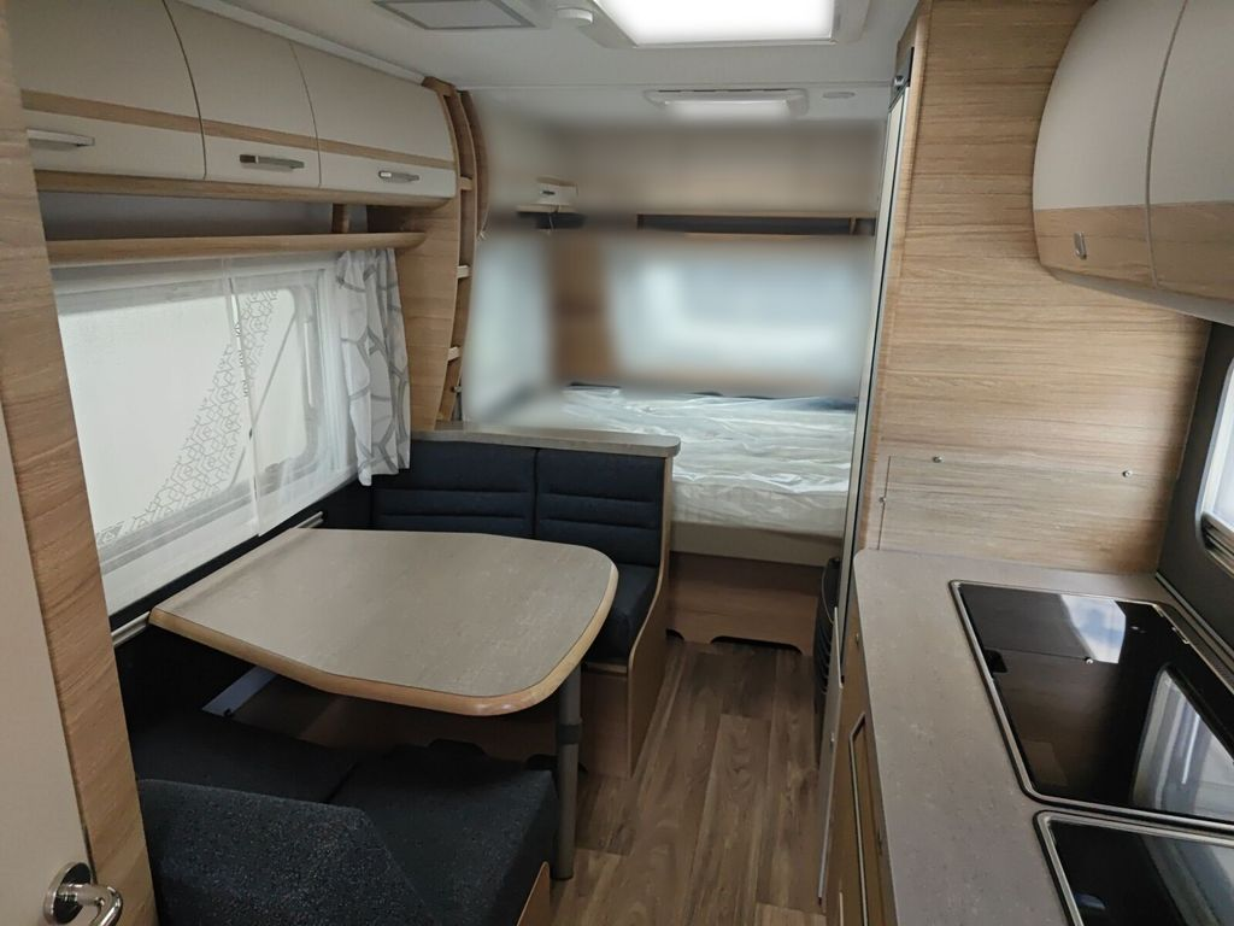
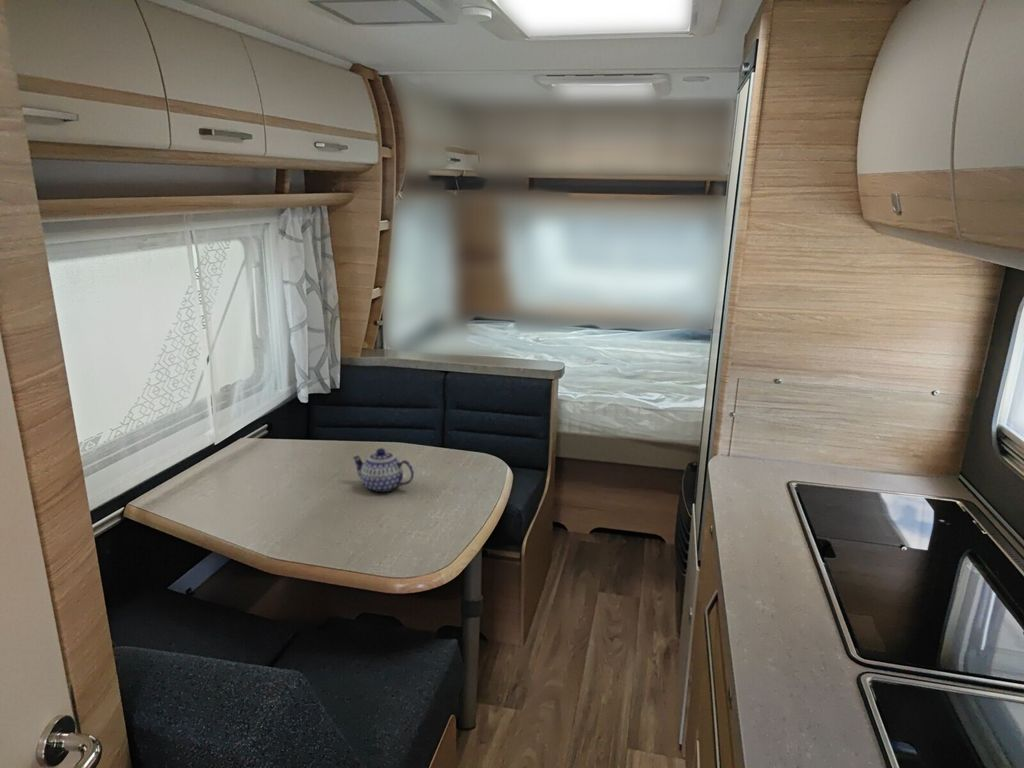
+ teapot (382, 467)
